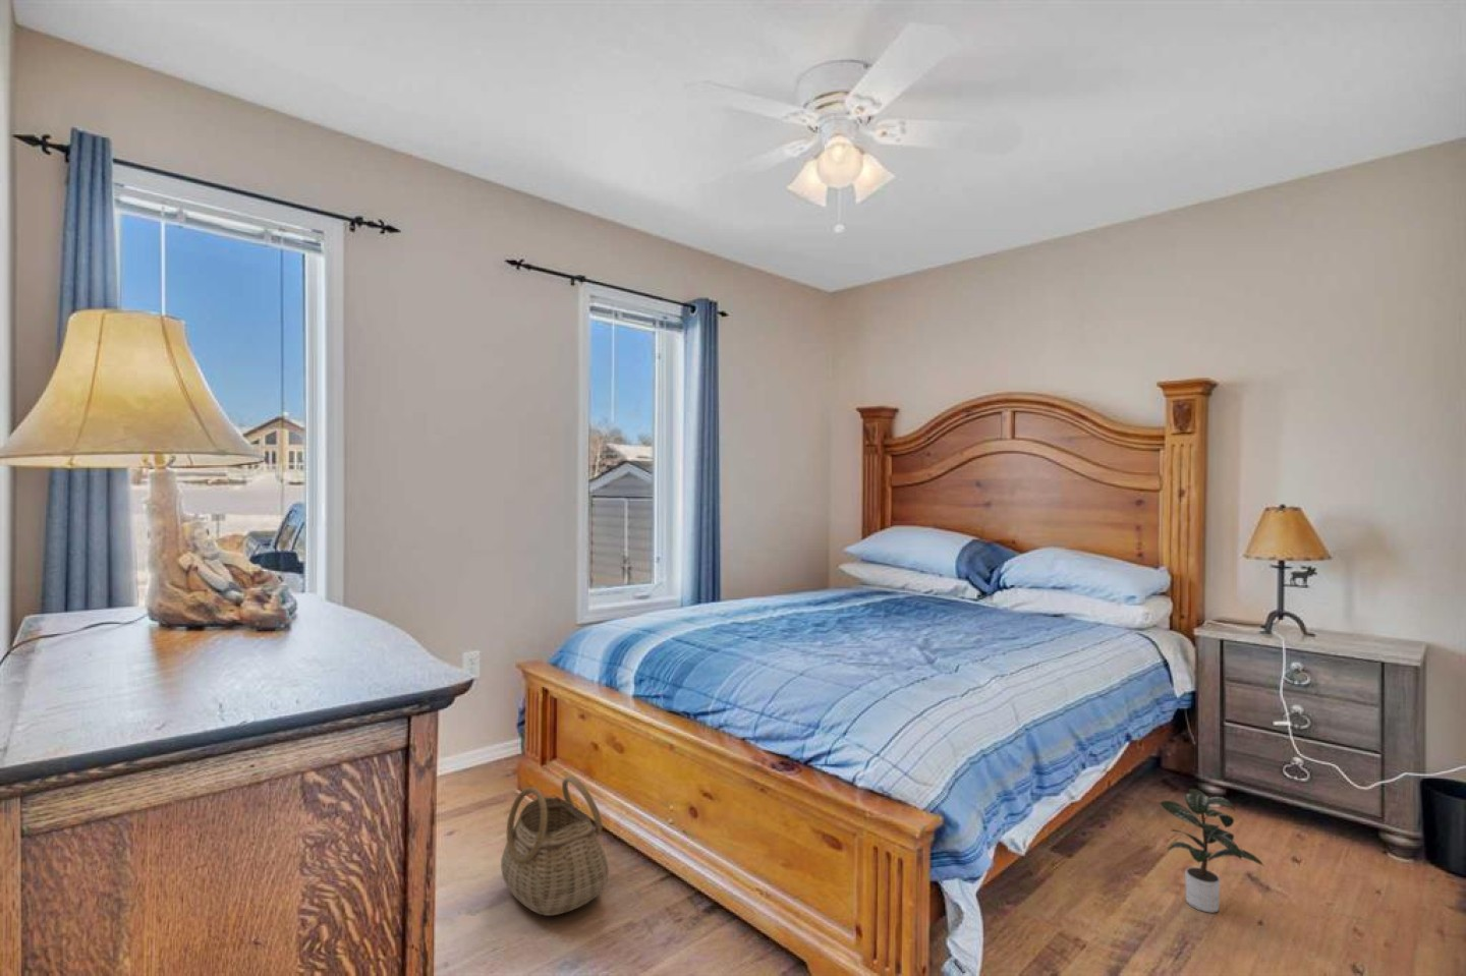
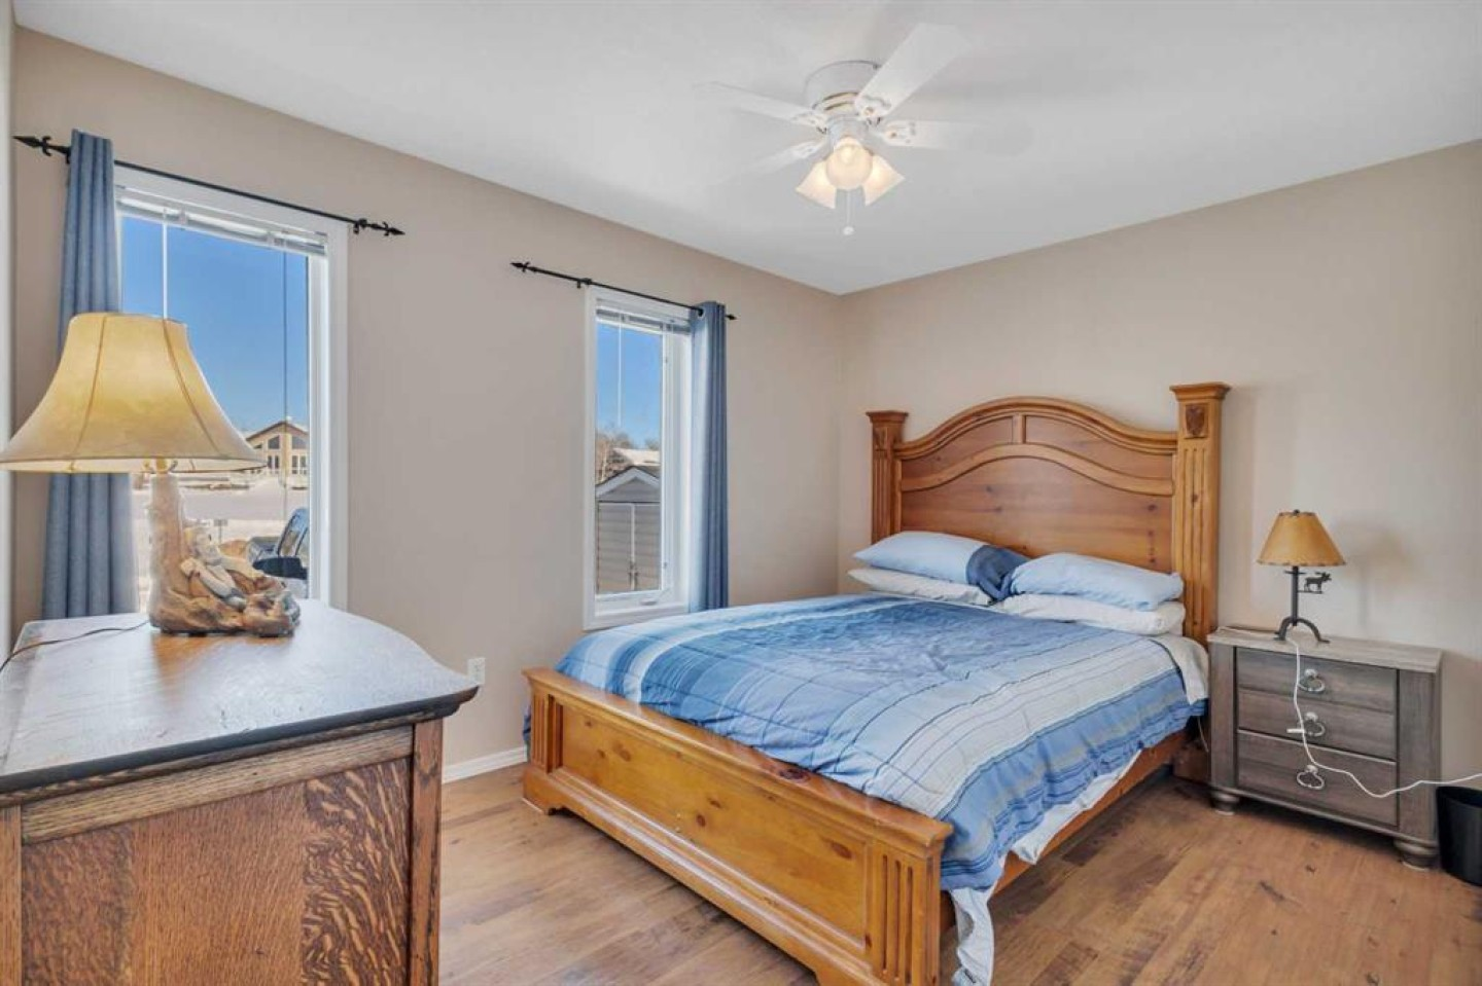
- basket (553, 838)
- potted plant (1209, 843)
